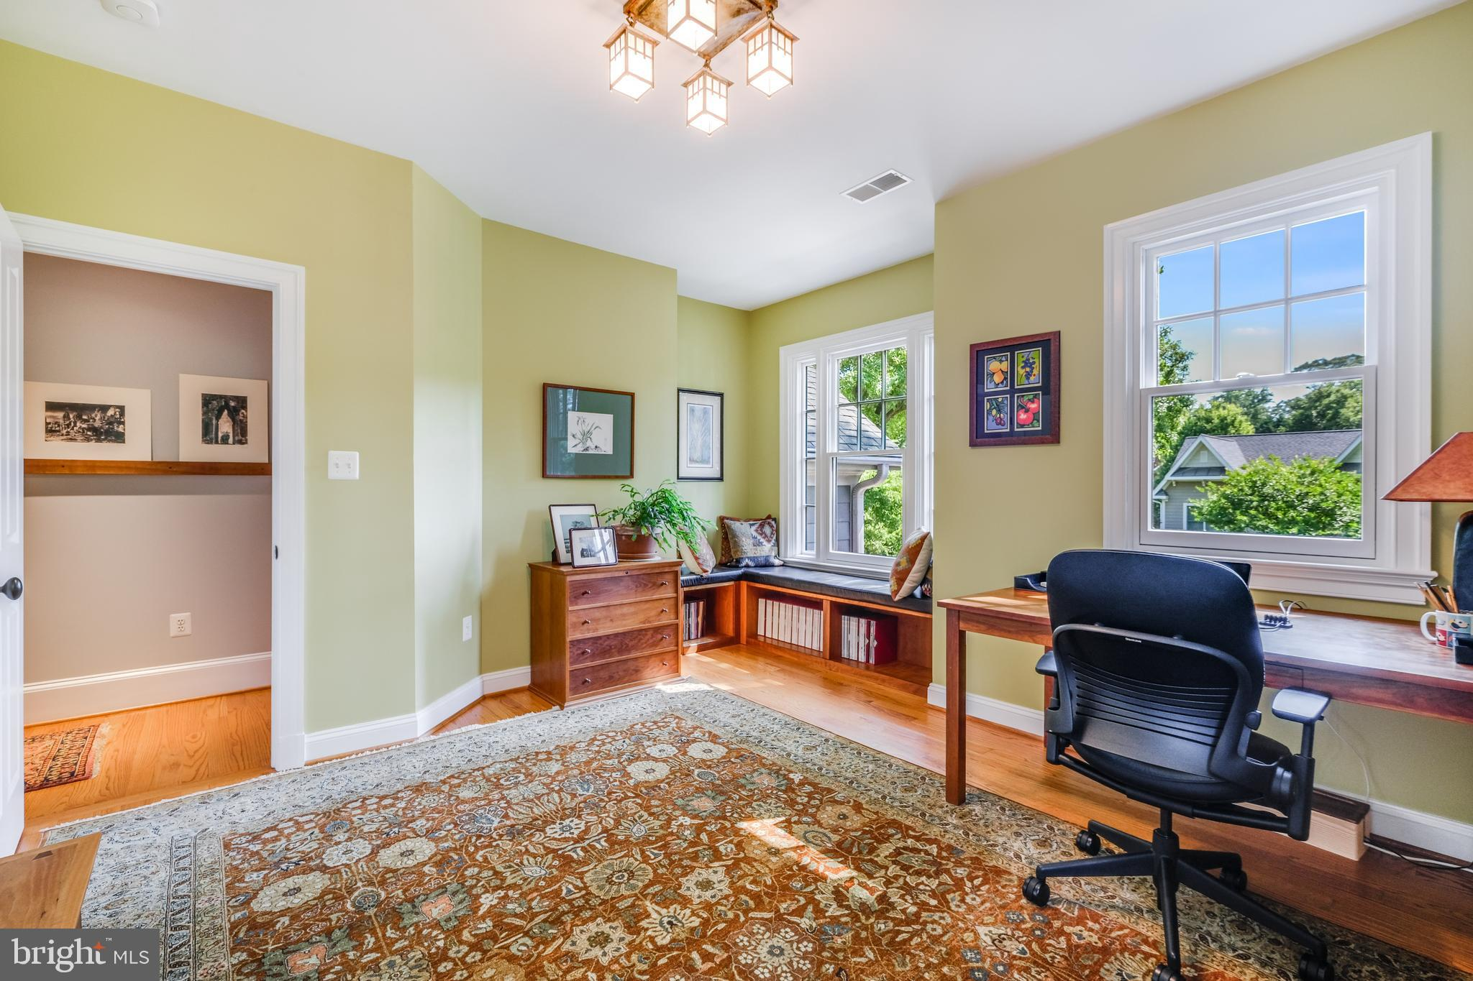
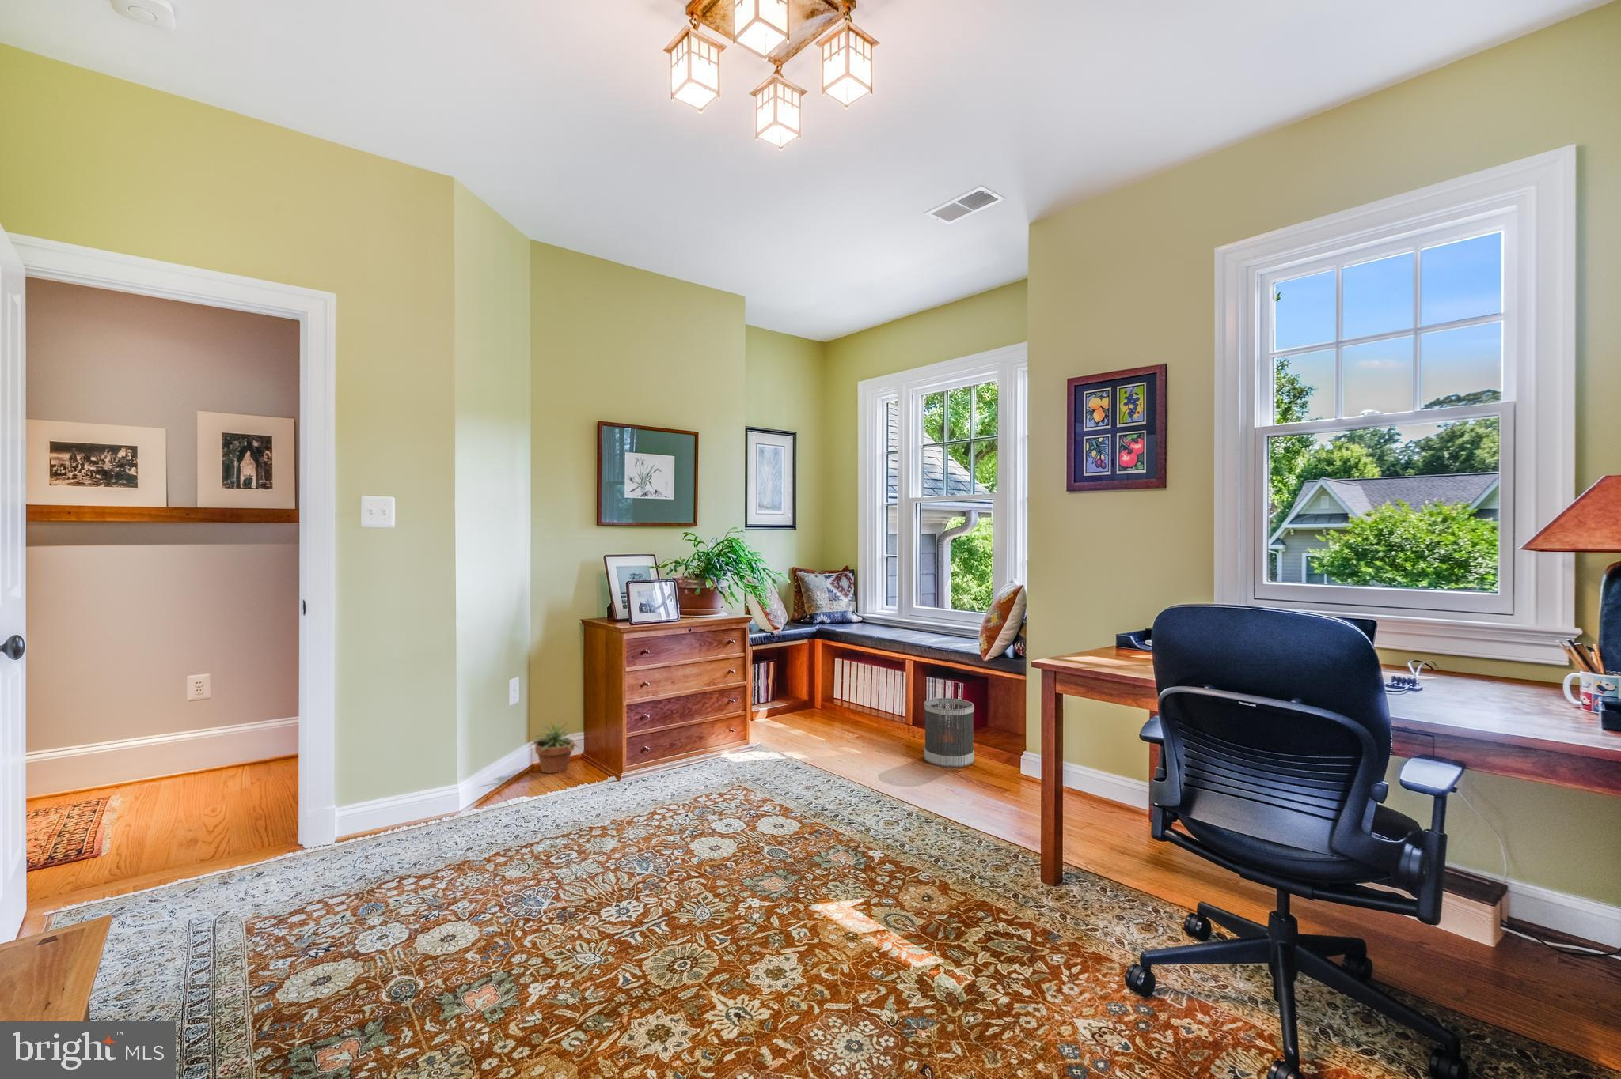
+ wastebasket (948, 731)
+ potted plant (557, 744)
